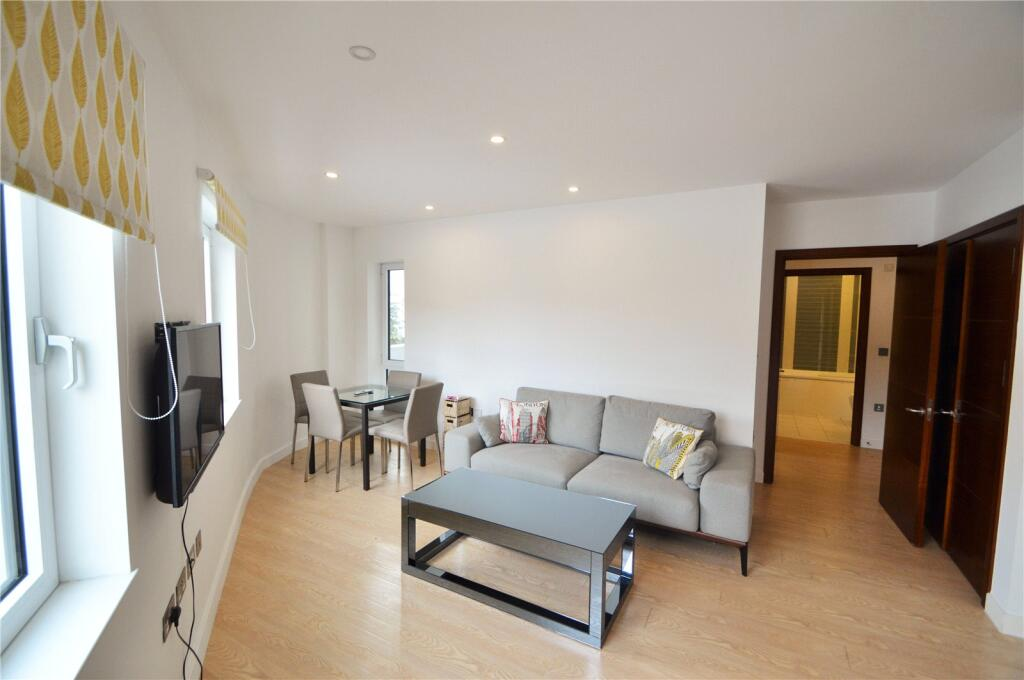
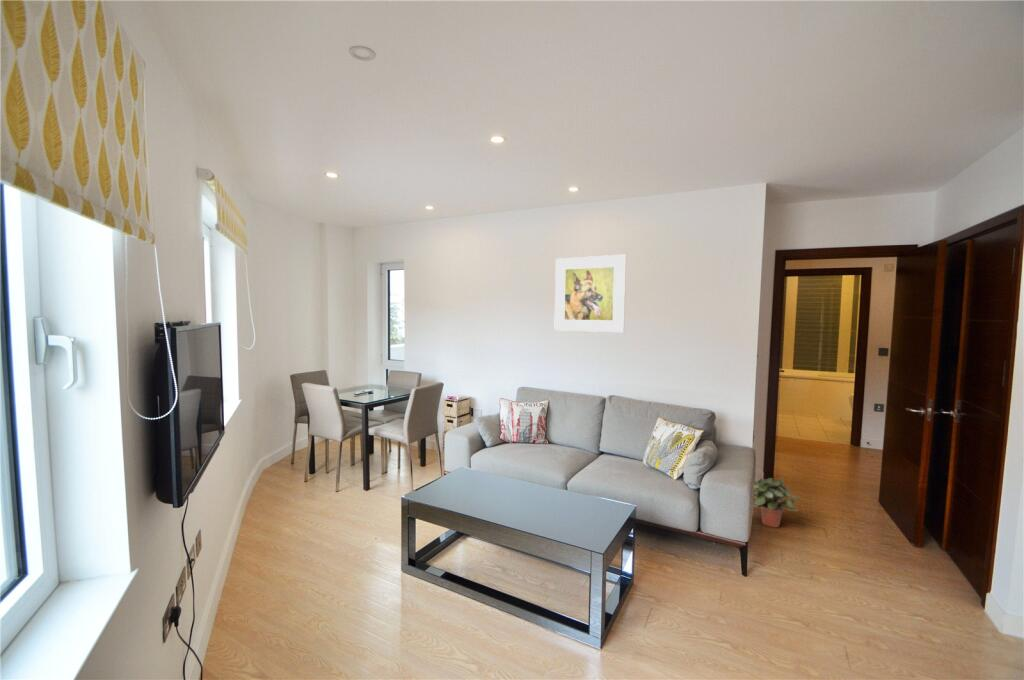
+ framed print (588, 294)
+ potted plant (772, 500)
